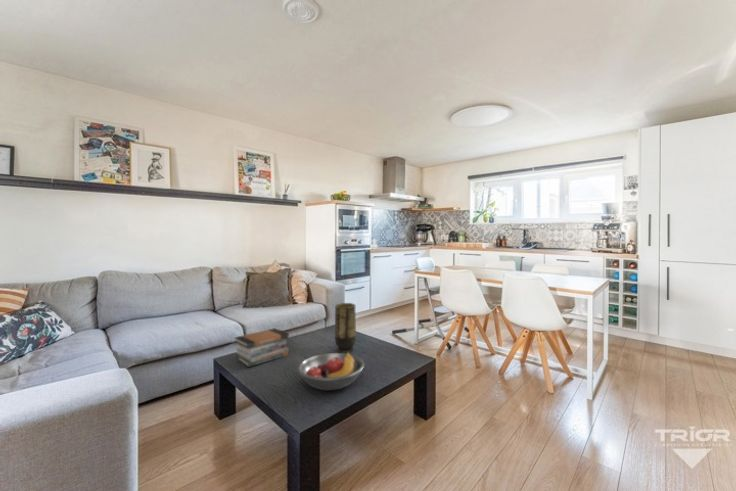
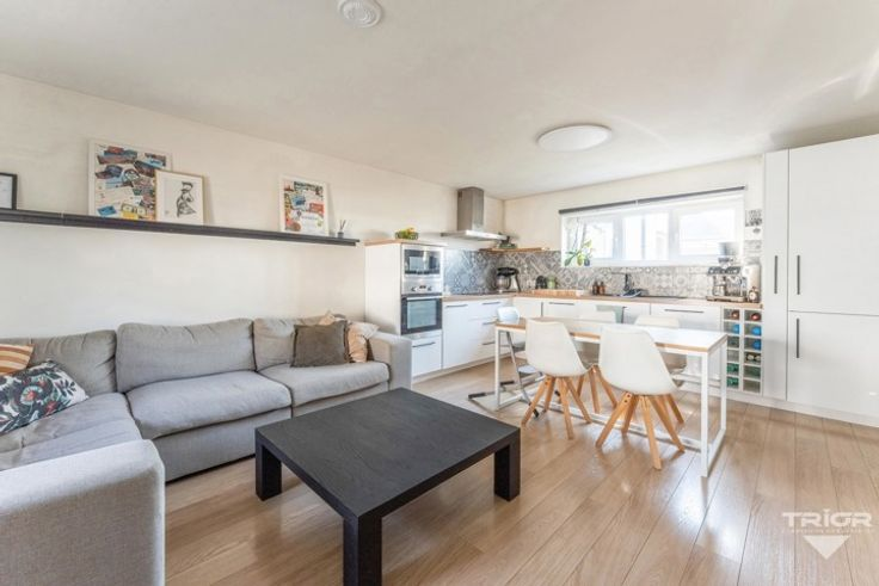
- fruit bowl (331, 371)
- vase (345, 327)
- book stack (262, 346)
